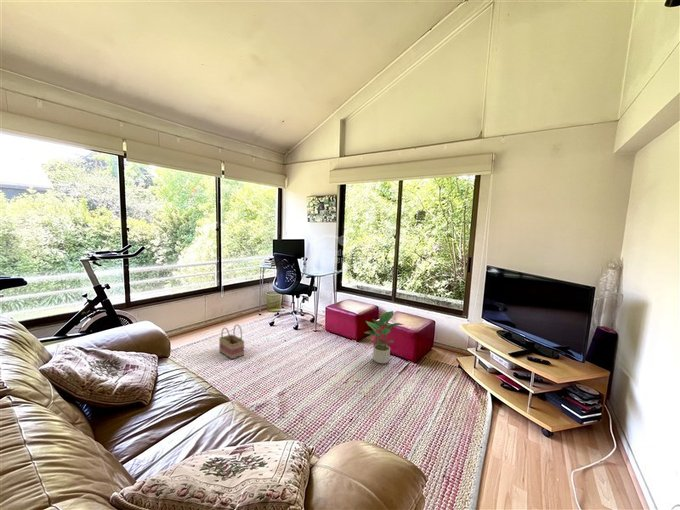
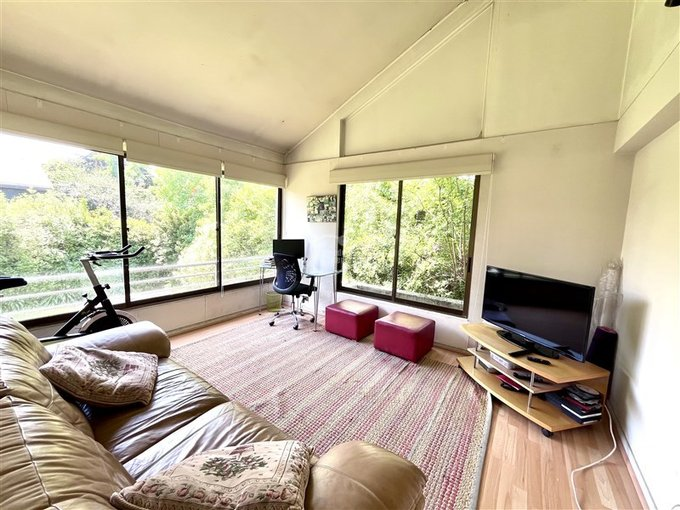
- basket (231, 339)
- potted plant (379, 336)
